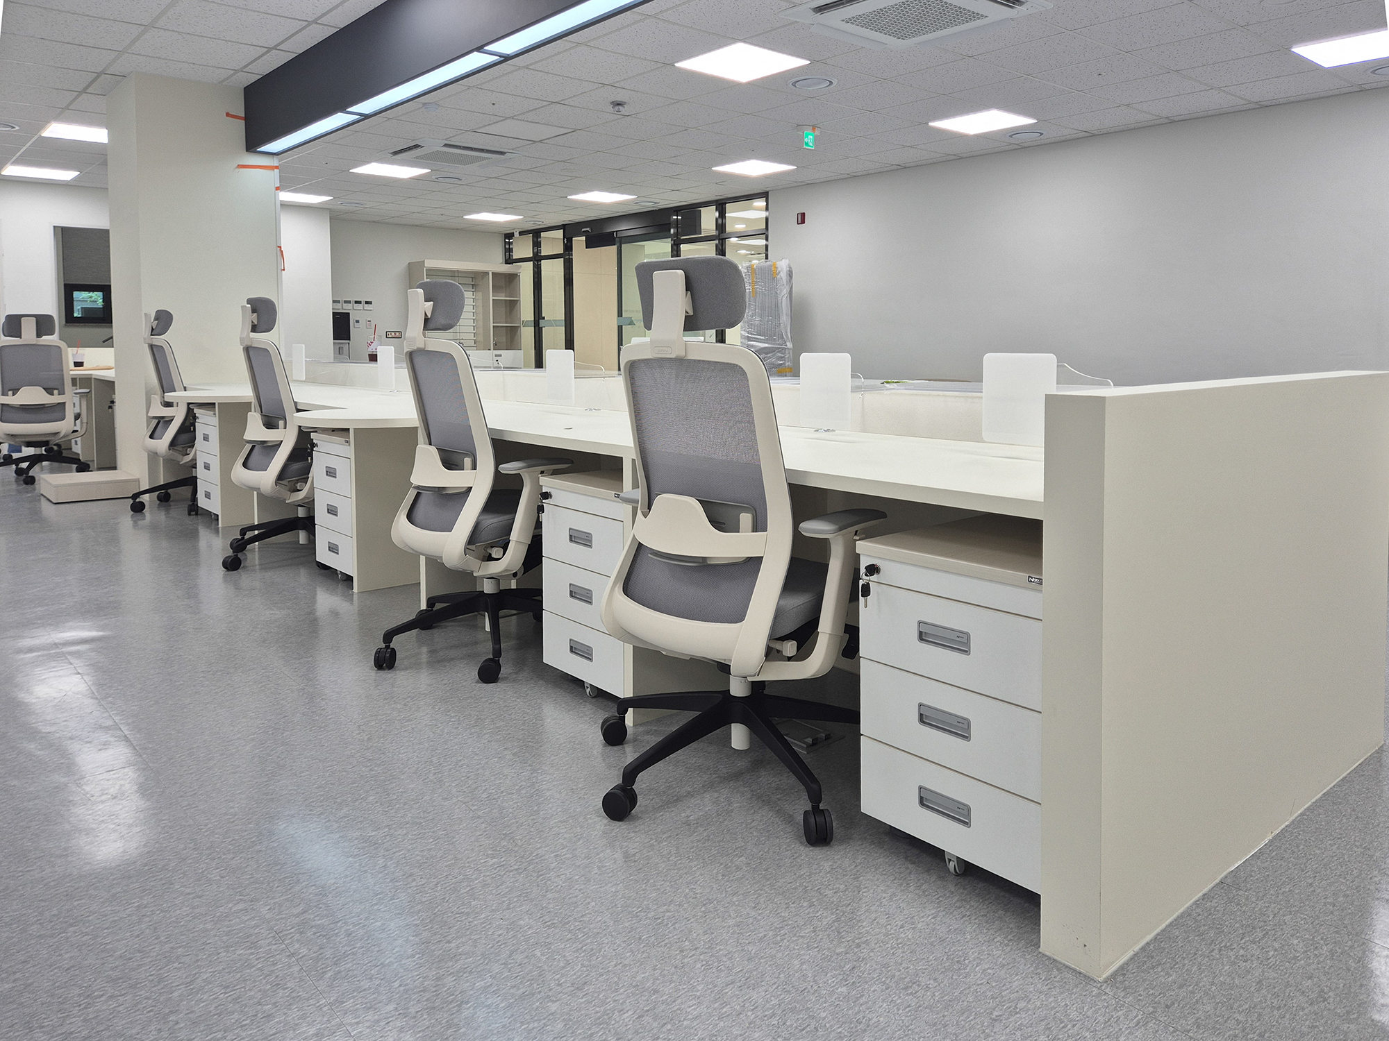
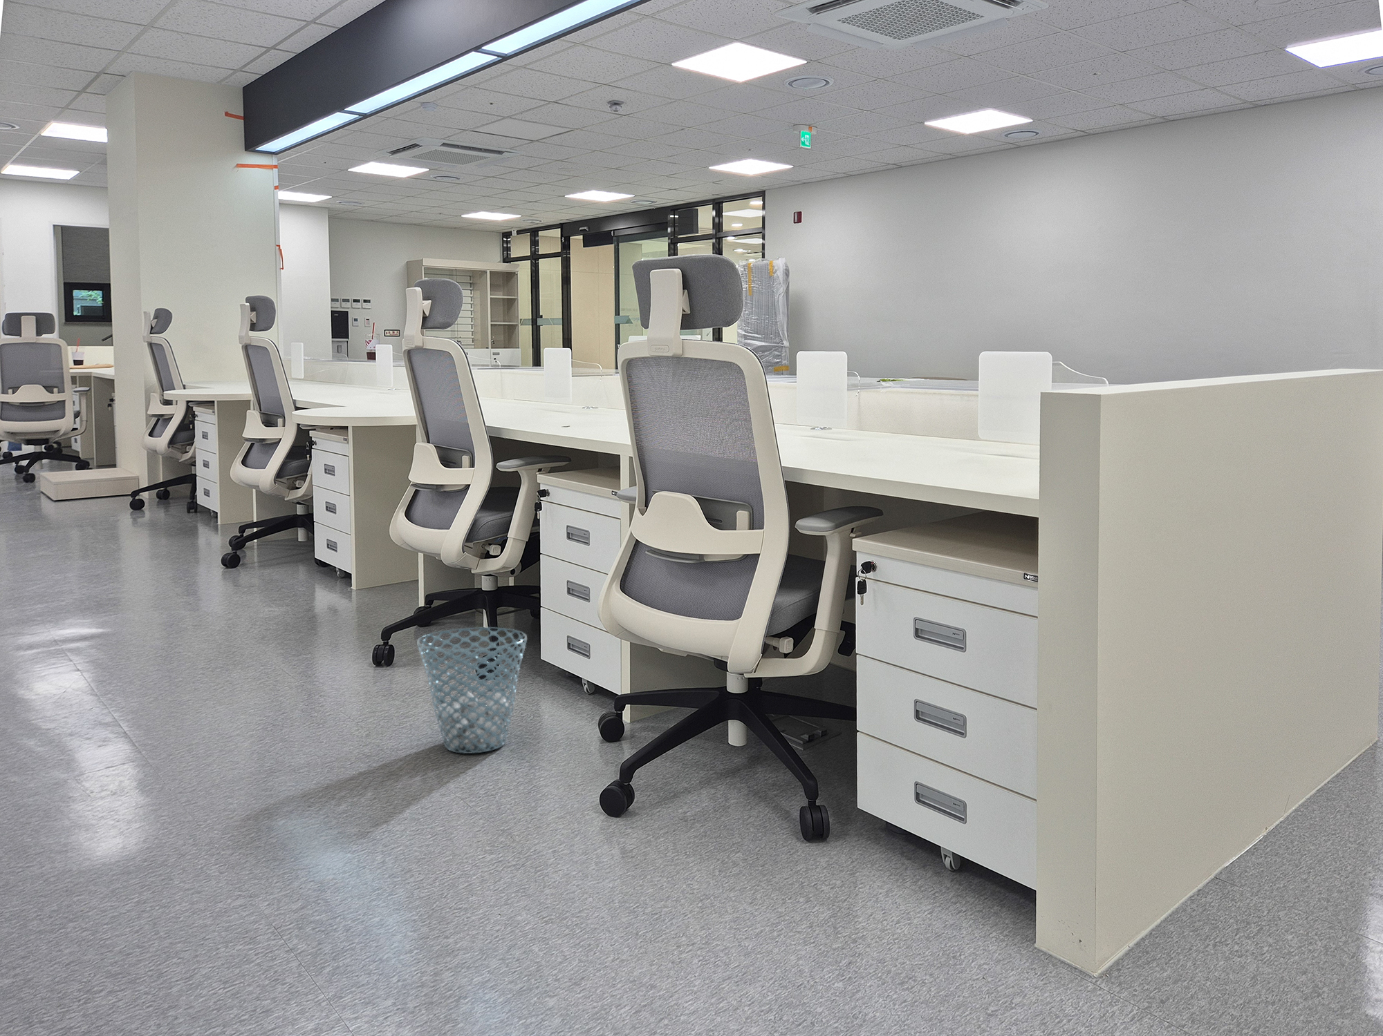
+ waste basket (474, 691)
